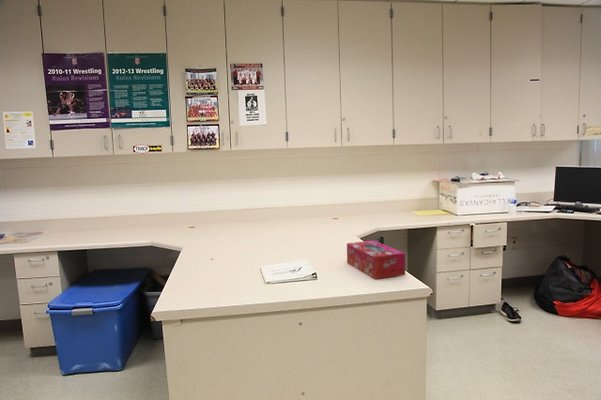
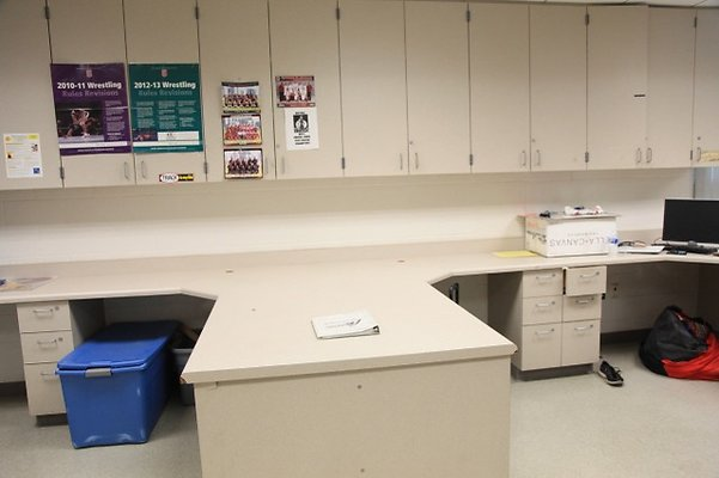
- tissue box (374, 258)
